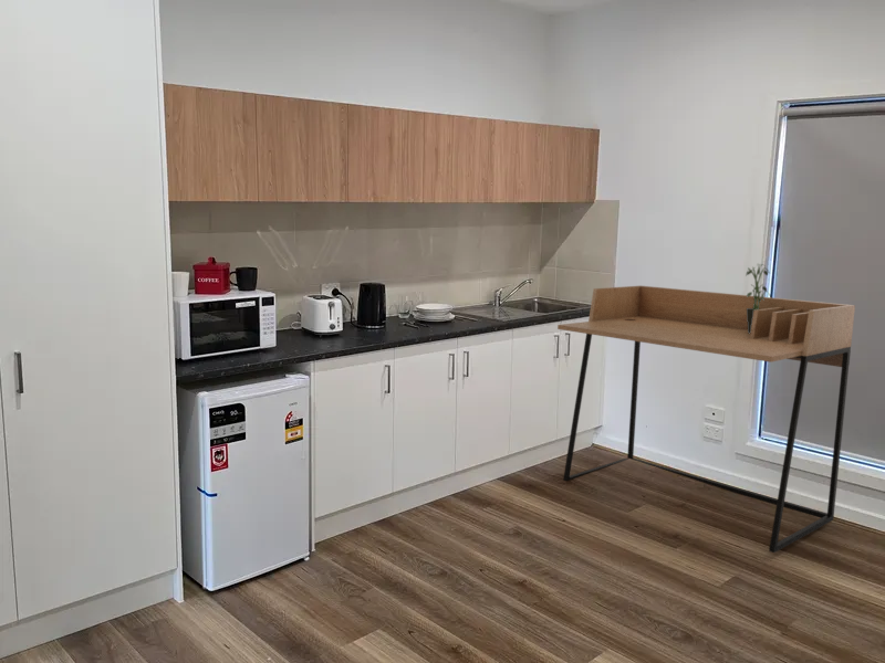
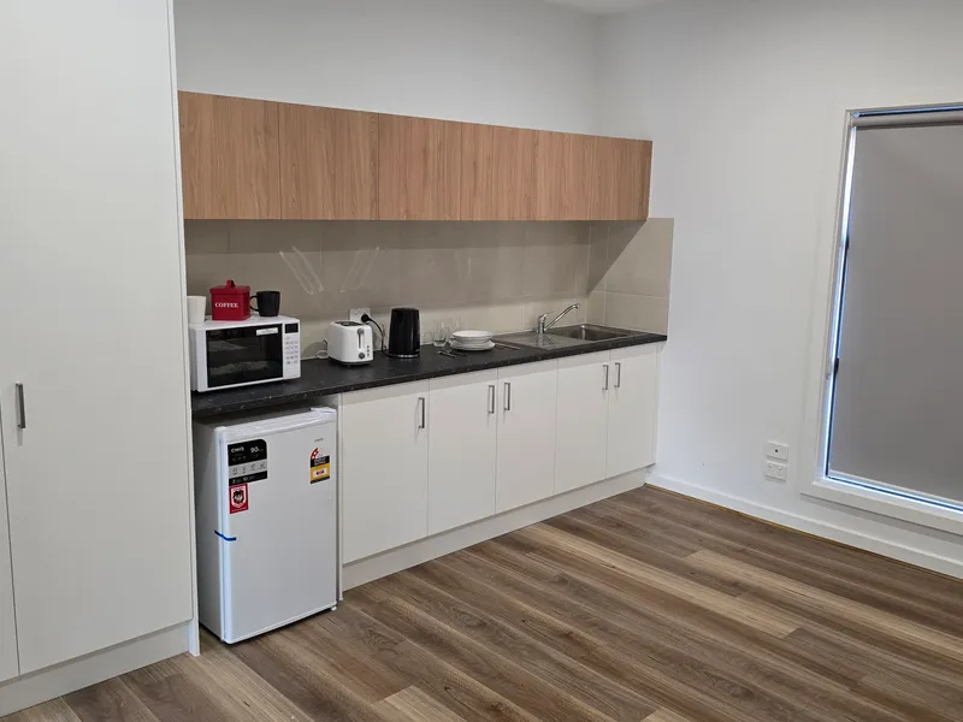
- desk (698, 350)
- potted plant (757, 297)
